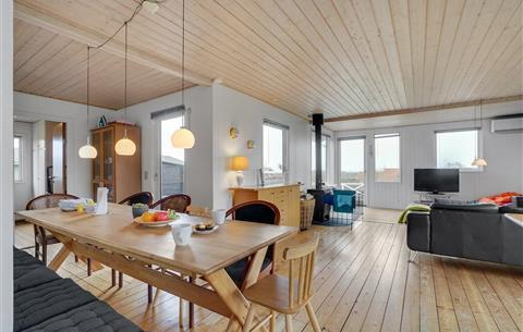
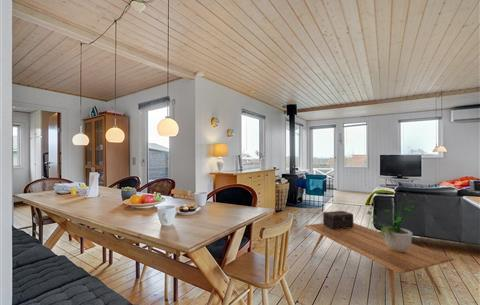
+ decorative box (338, 219)
+ potted plant (393, 218)
+ coffee table (365, 255)
